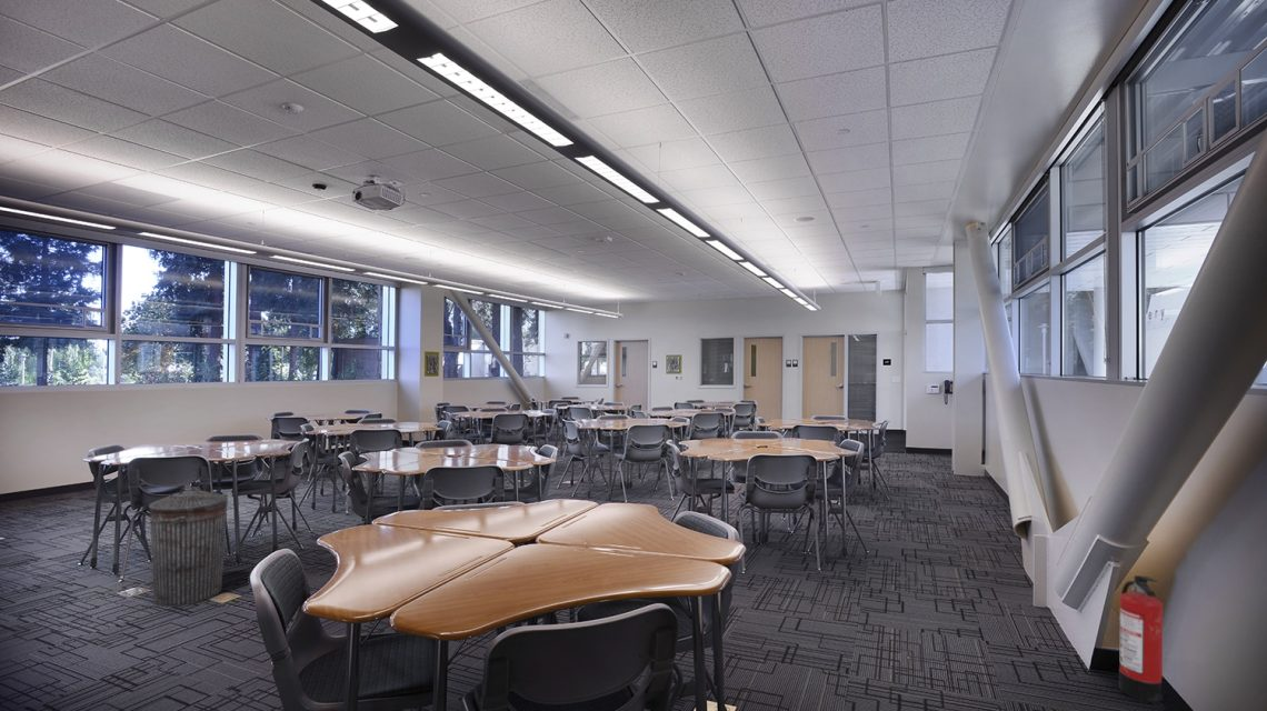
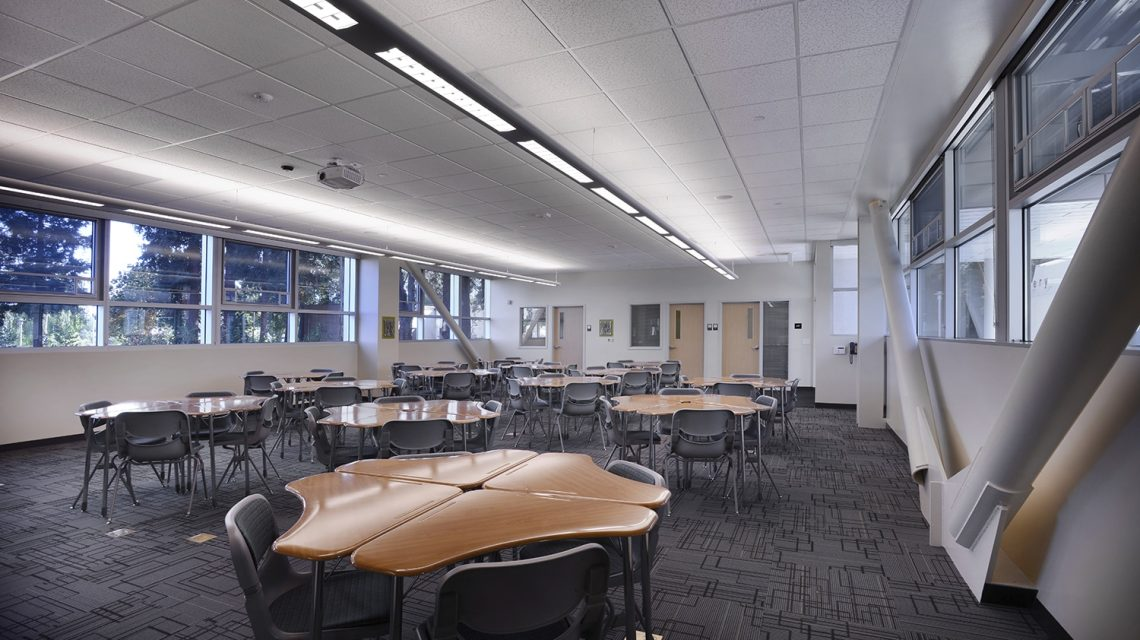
- fire extinguisher (1136, 629)
- trash can (189, 541)
